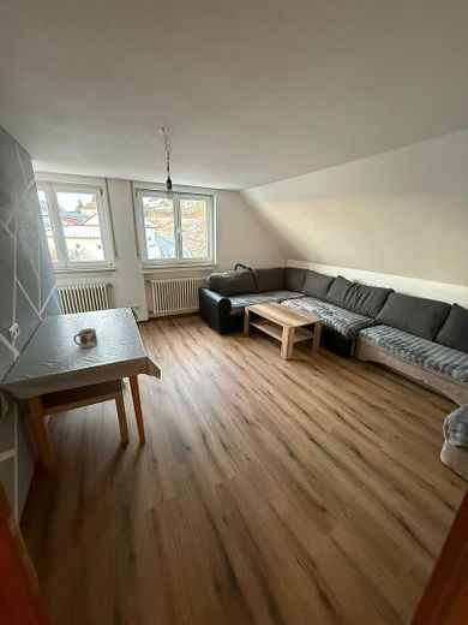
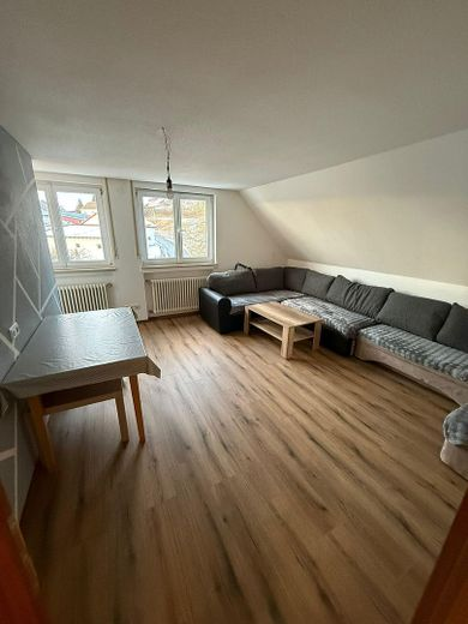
- mug (86, 338)
